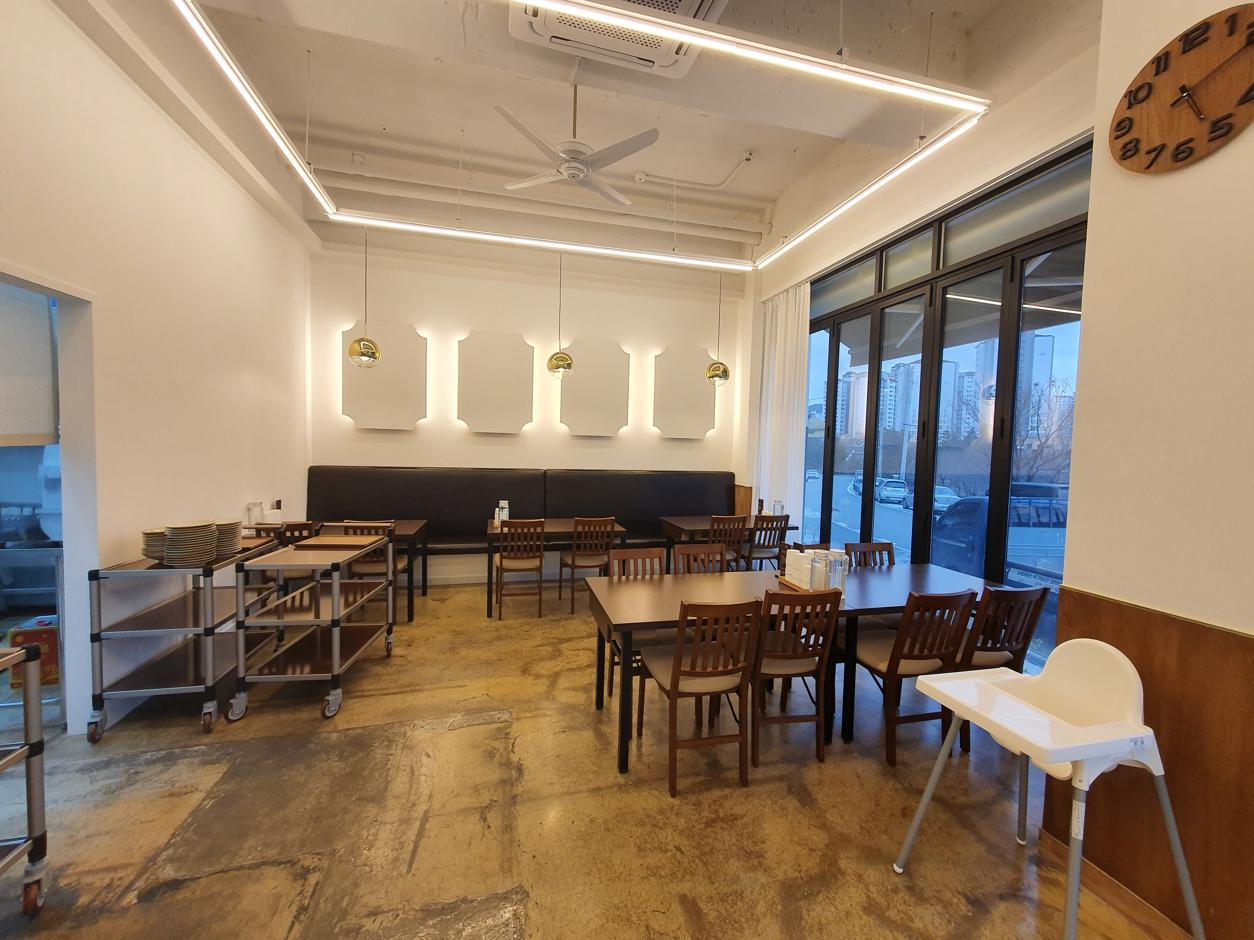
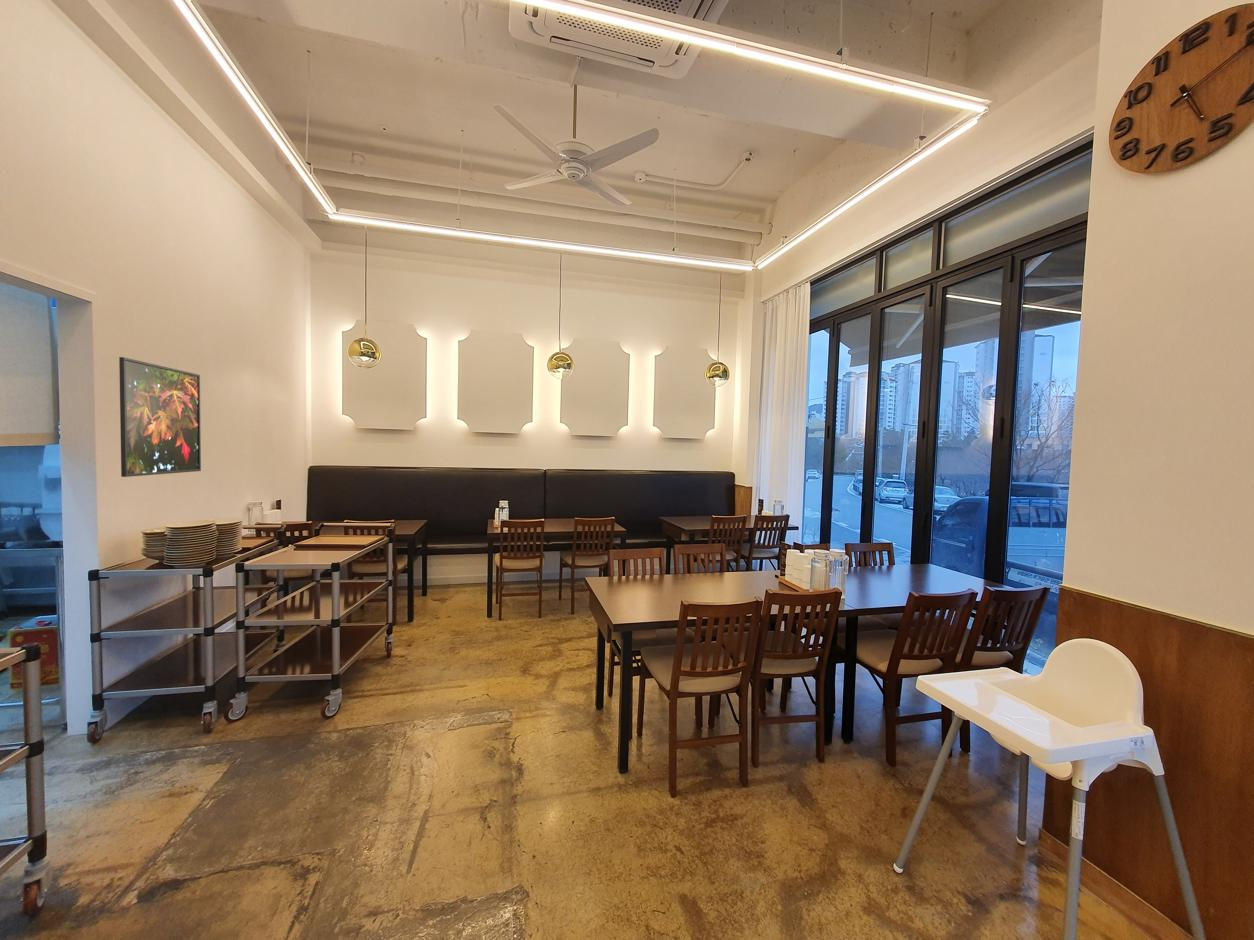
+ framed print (164, 420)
